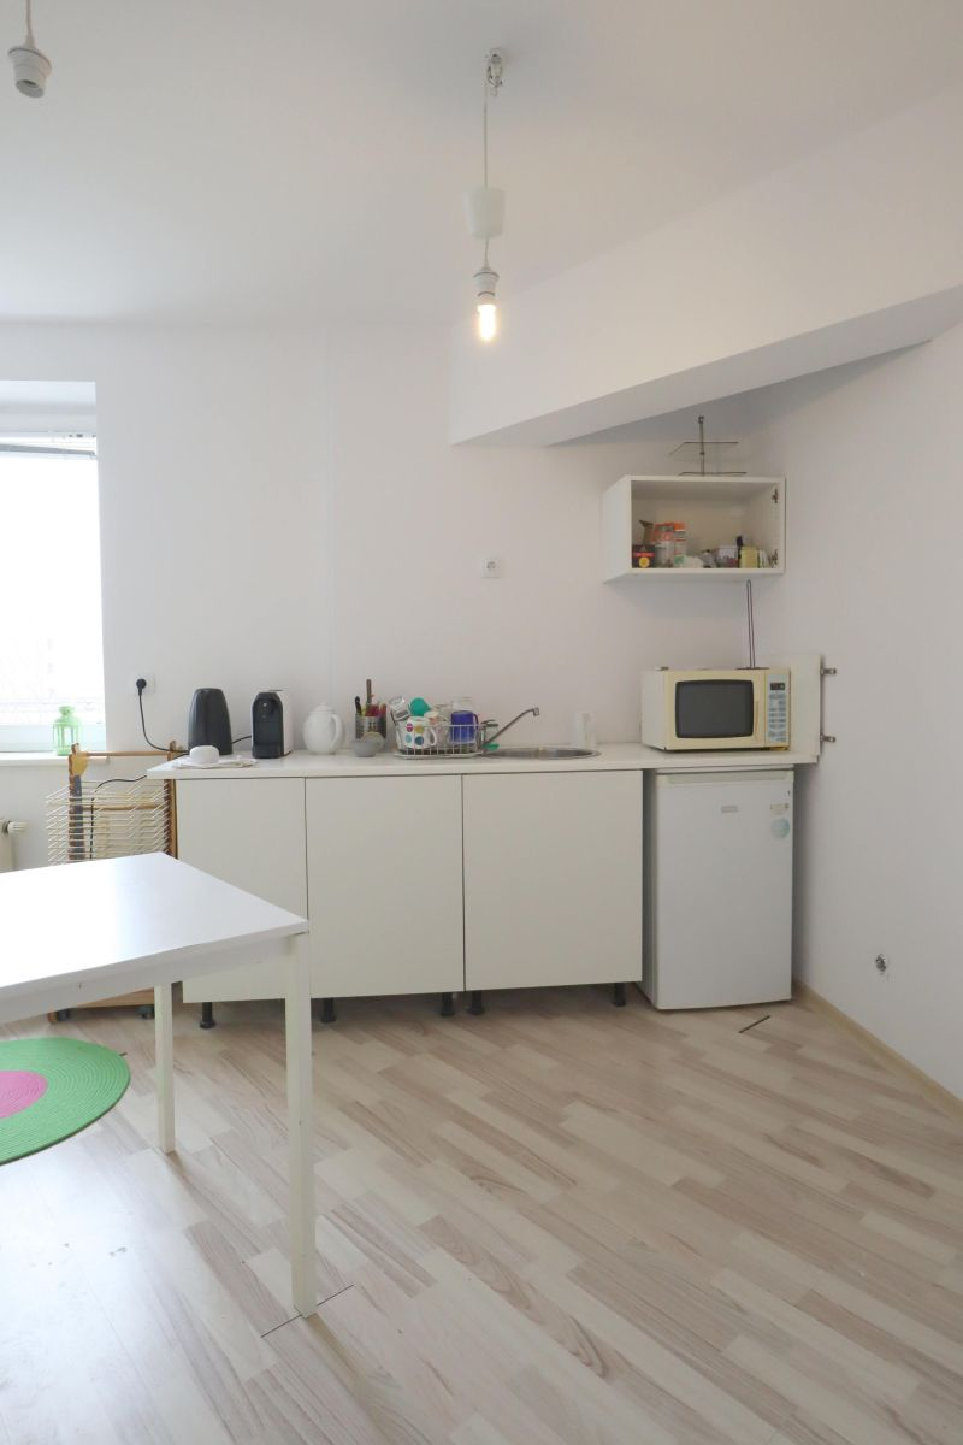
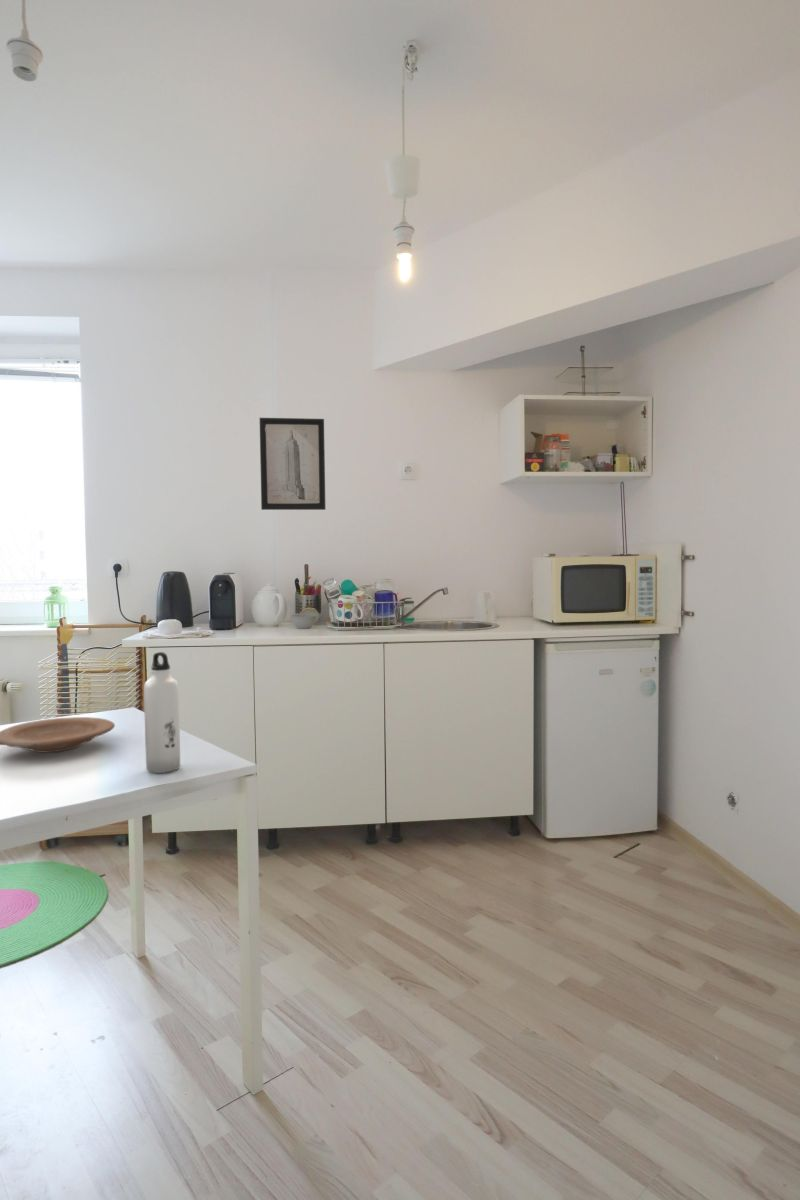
+ water bottle (161, 710)
+ wall art (292, 464)
+ plate (56, 737)
